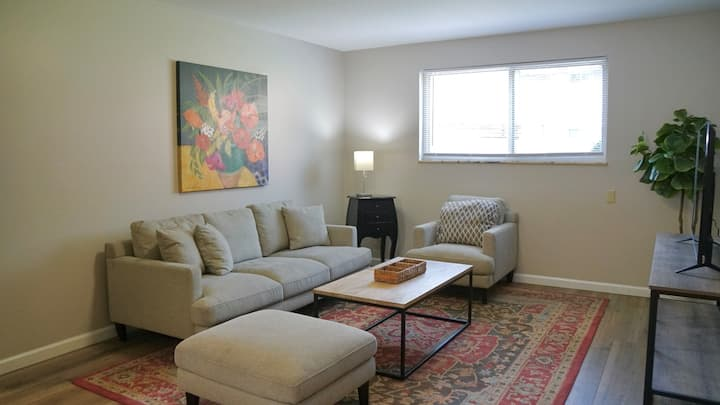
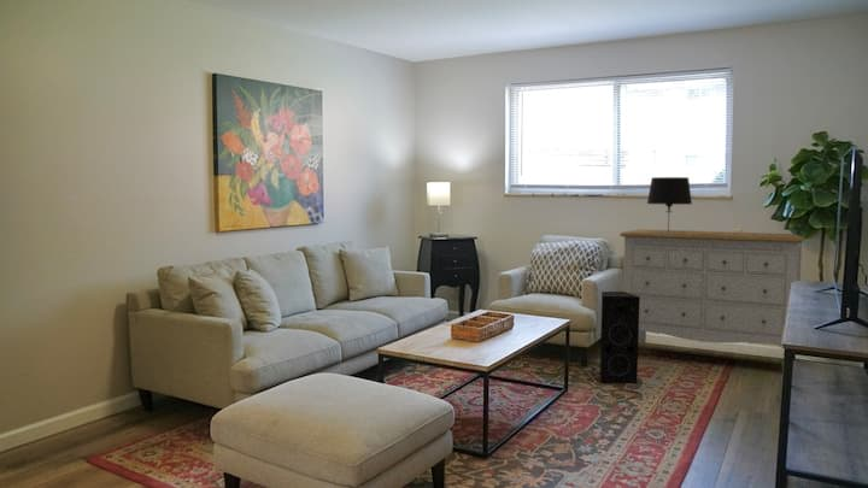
+ table lamp (669, 204)
+ dresser (709, 295)
+ speaker (616, 336)
